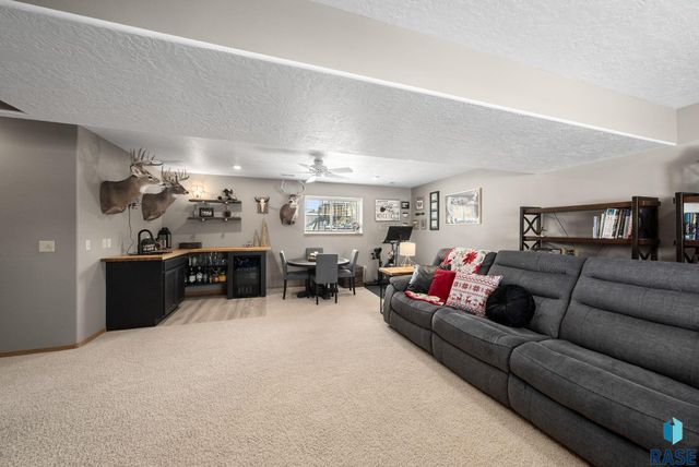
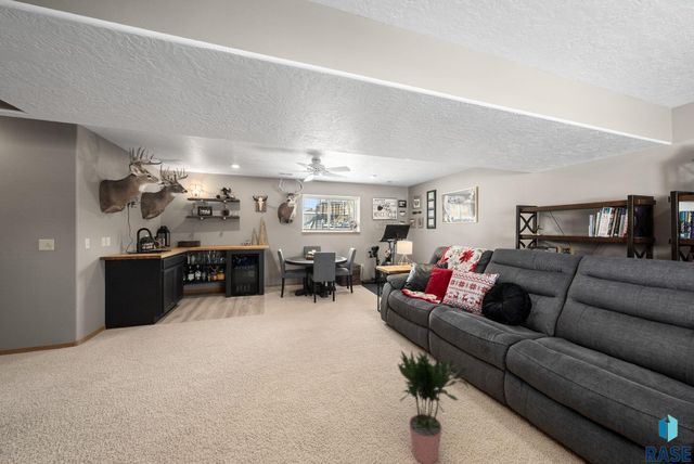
+ potted plant (424, 397)
